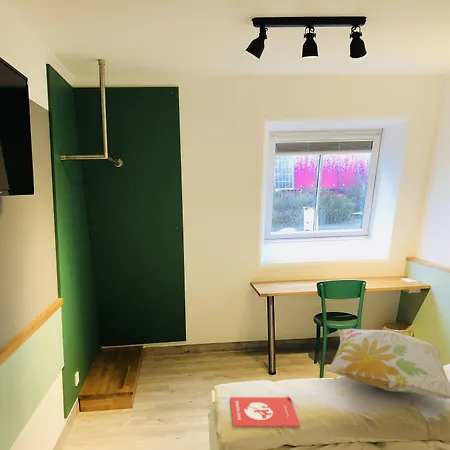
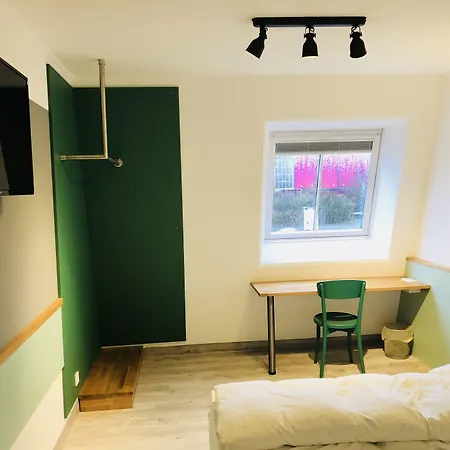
- book (263, 410)
- decorative pillow (388, 358)
